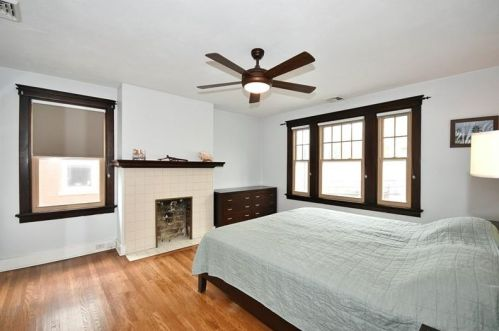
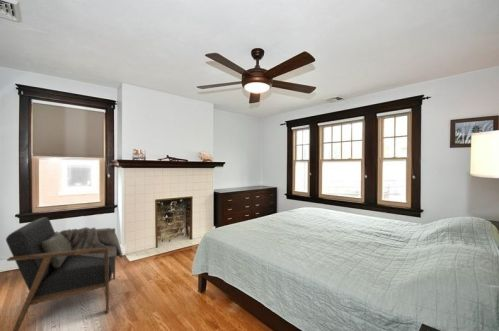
+ armchair (77, 257)
